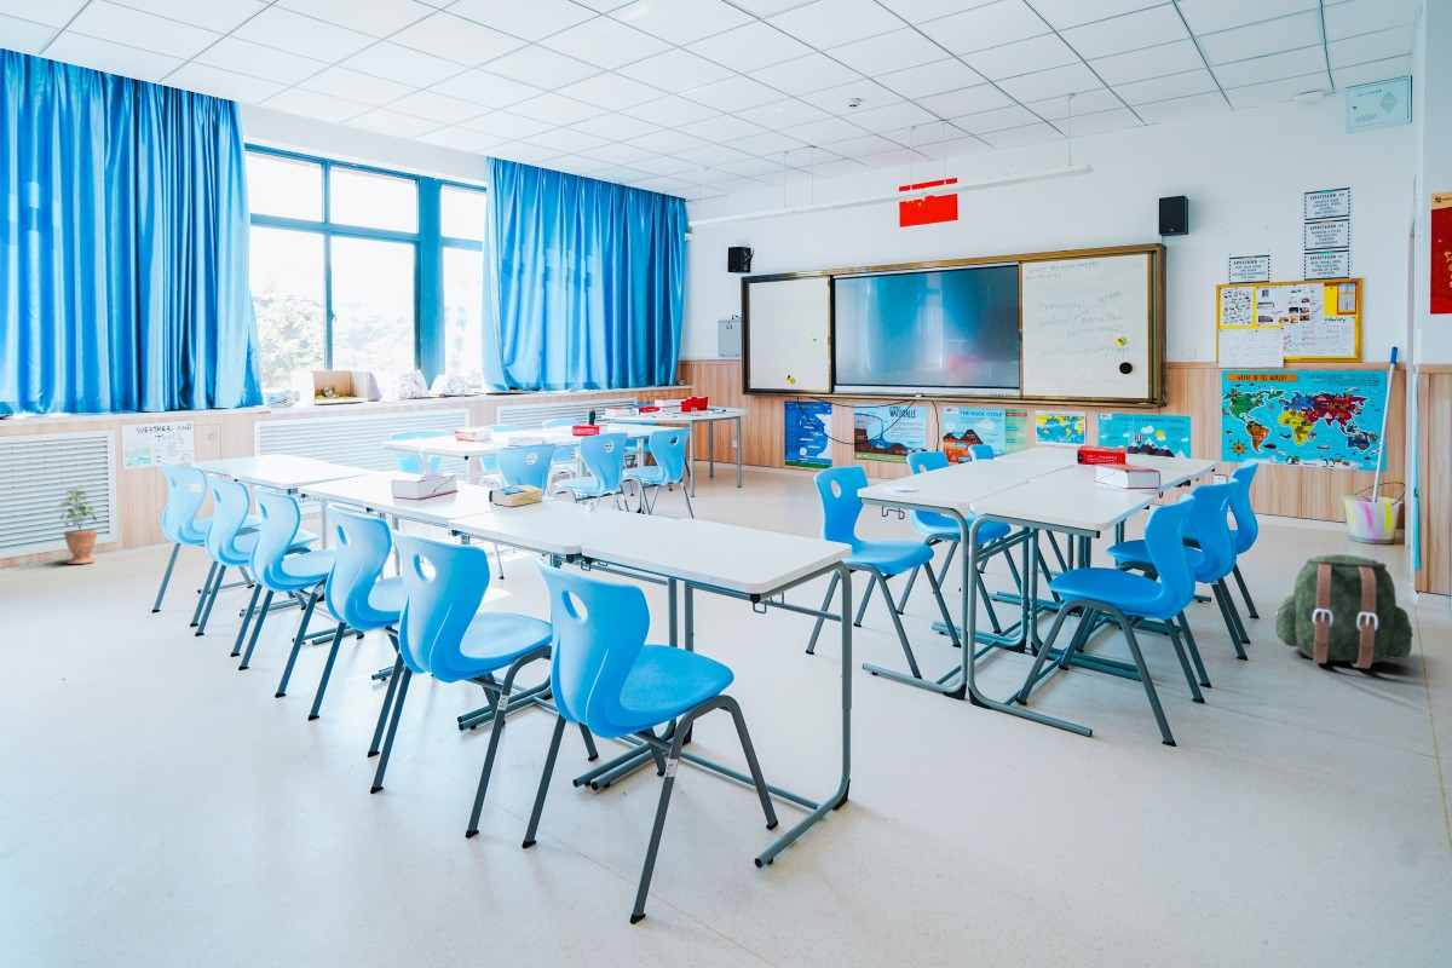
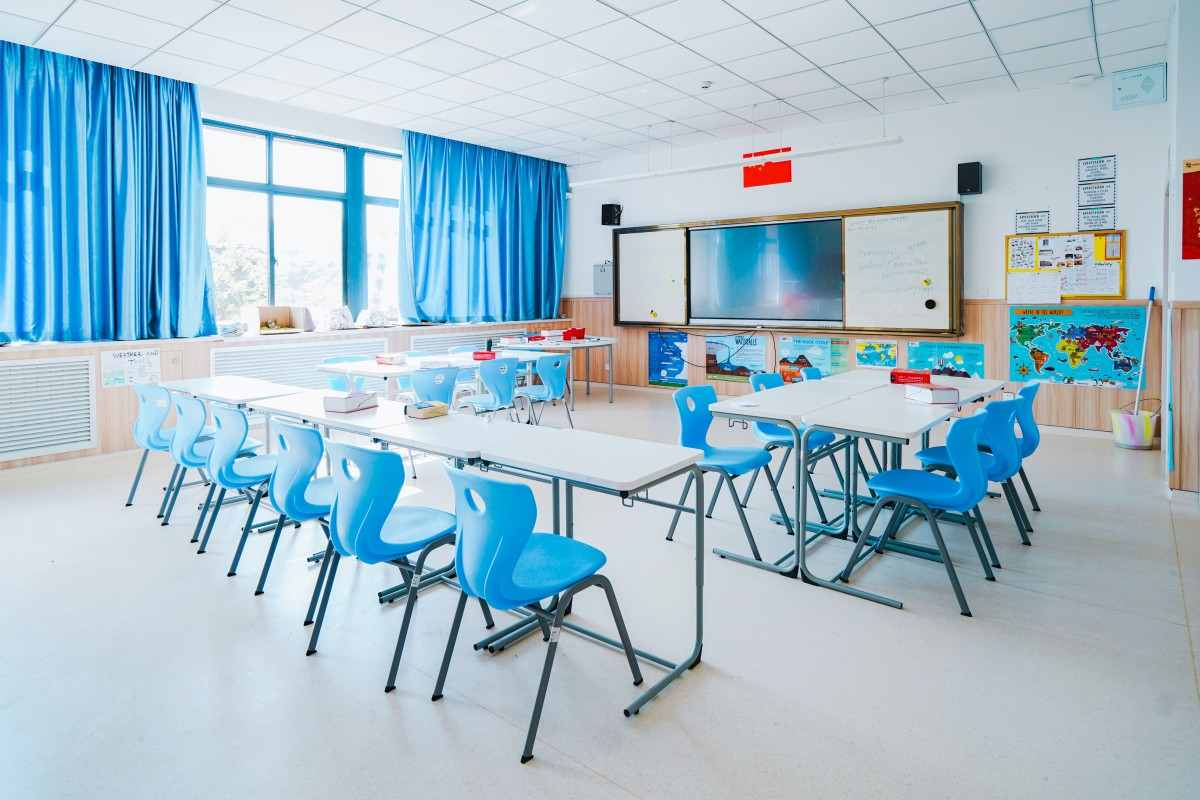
- backpack (1341, 607)
- potted plant (76, 523)
